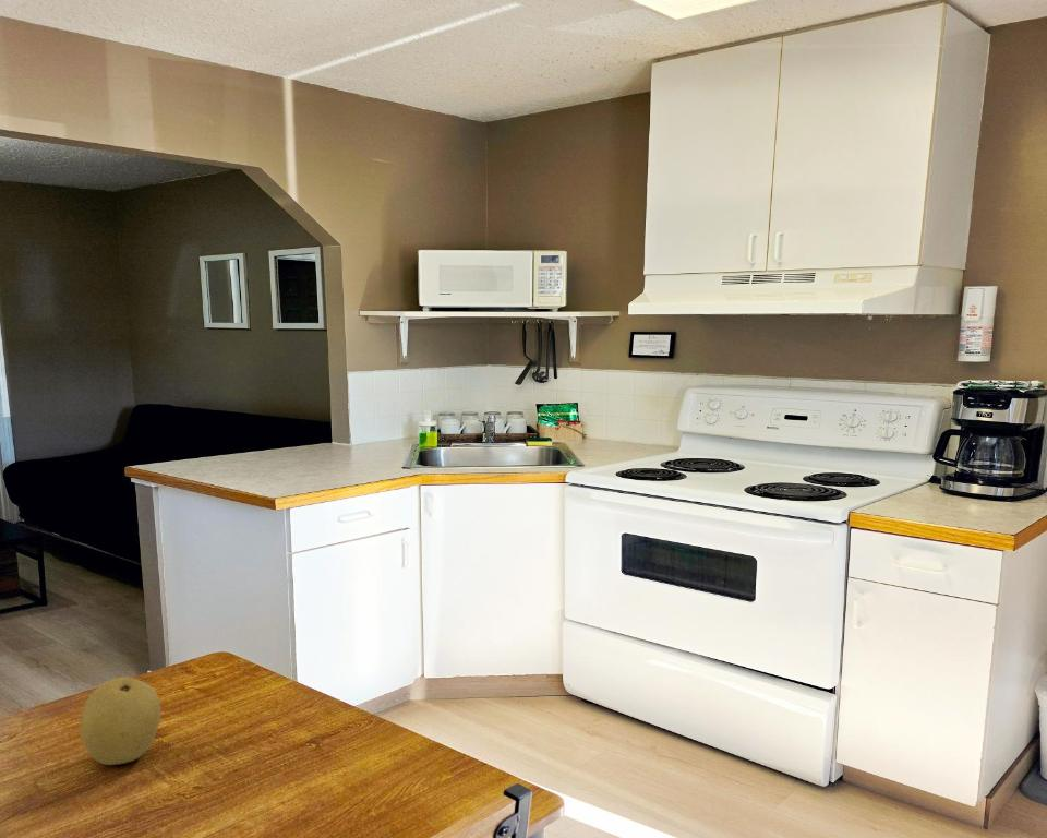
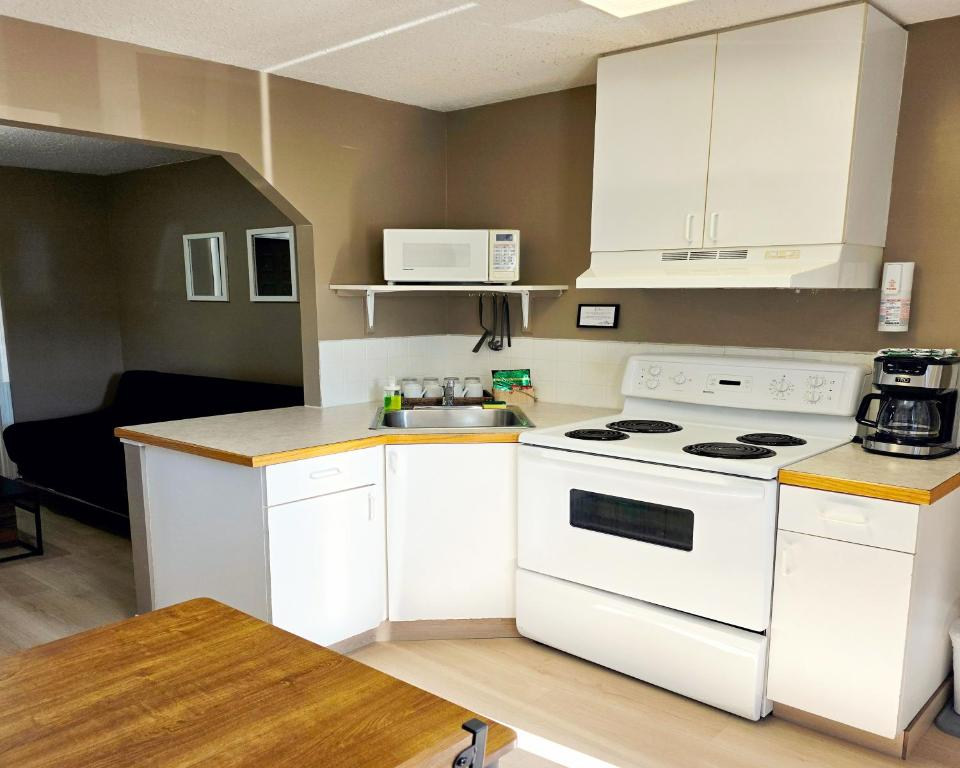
- fruit (121, 720)
